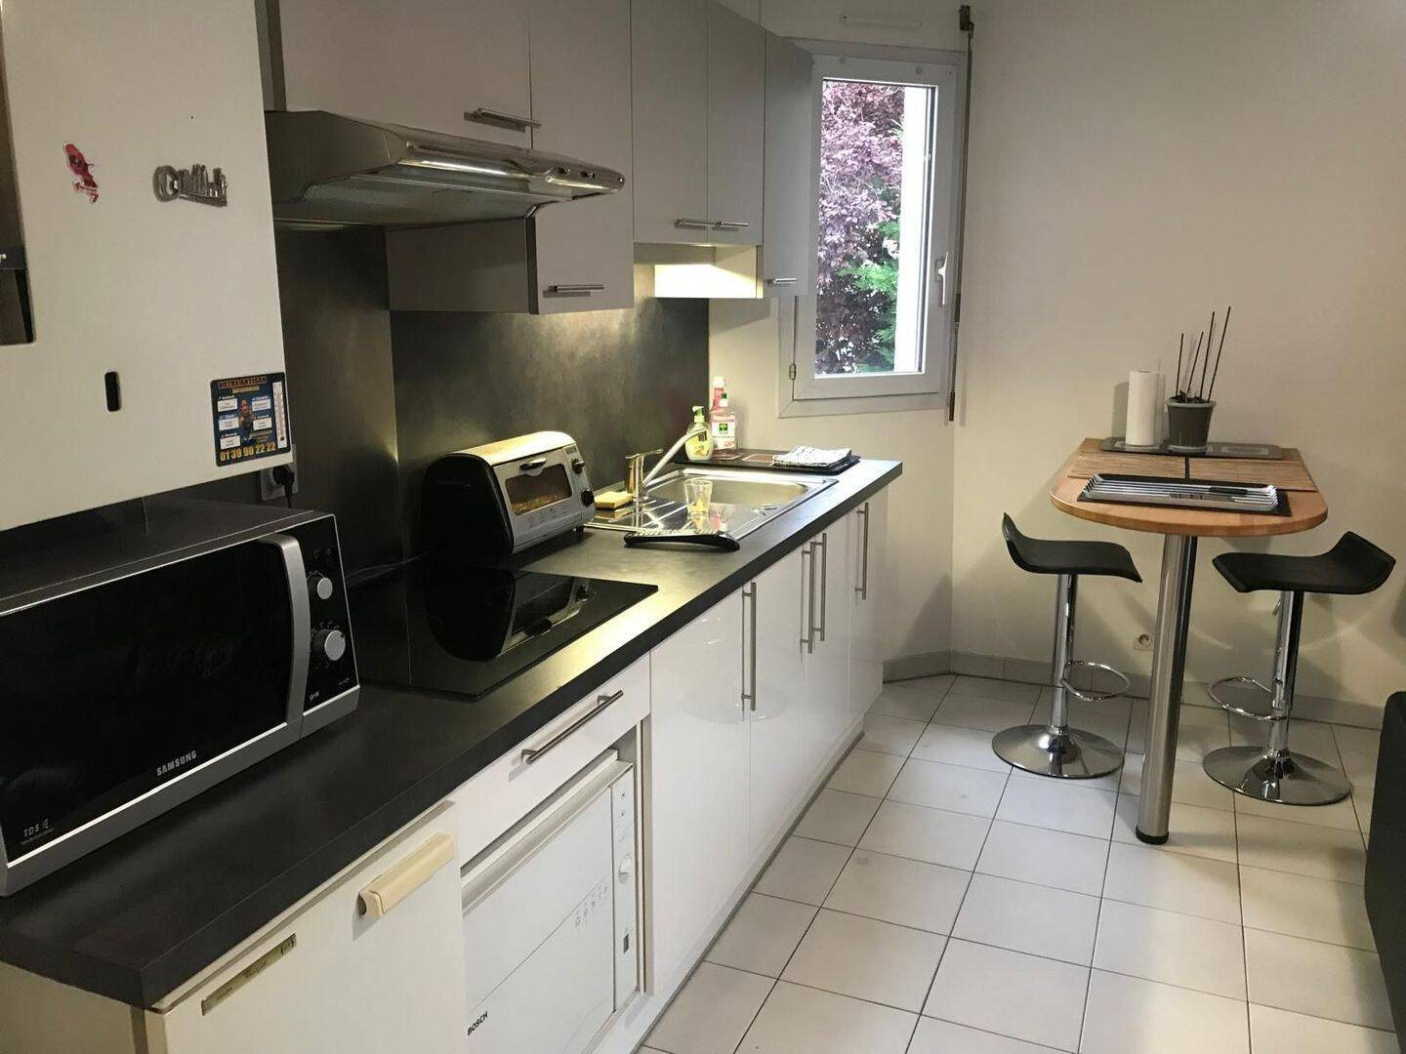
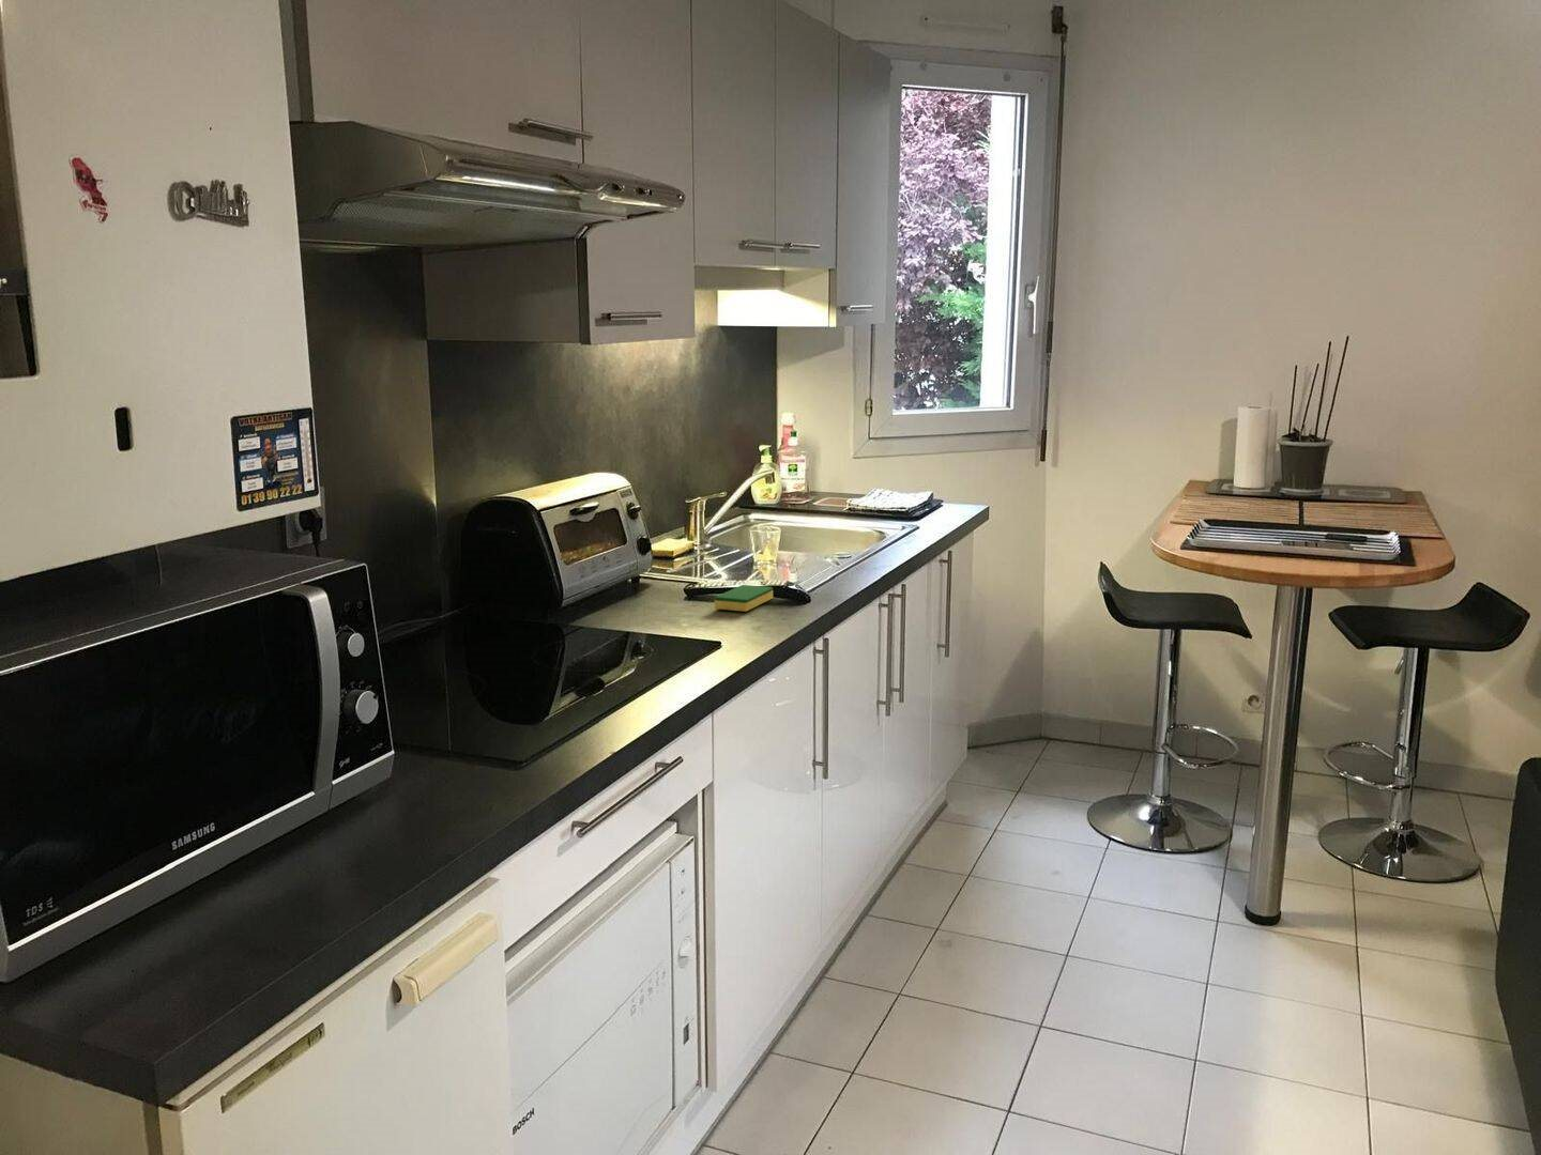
+ dish sponge (744, 598)
